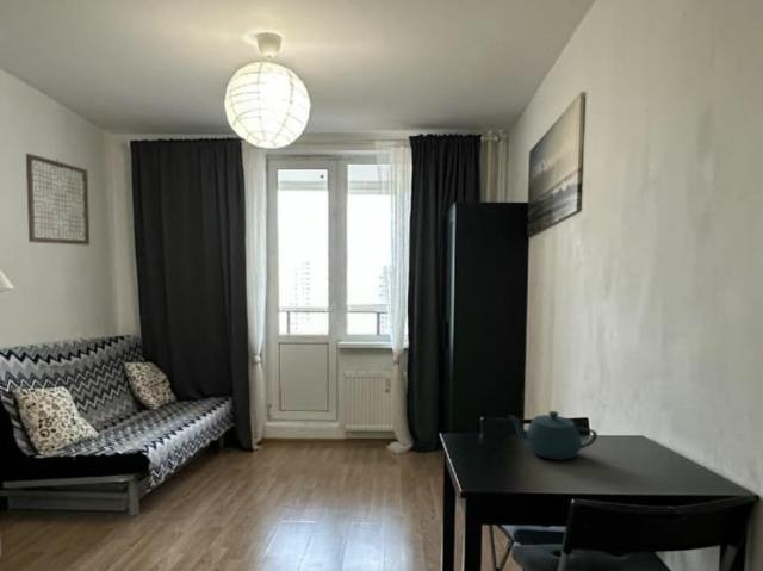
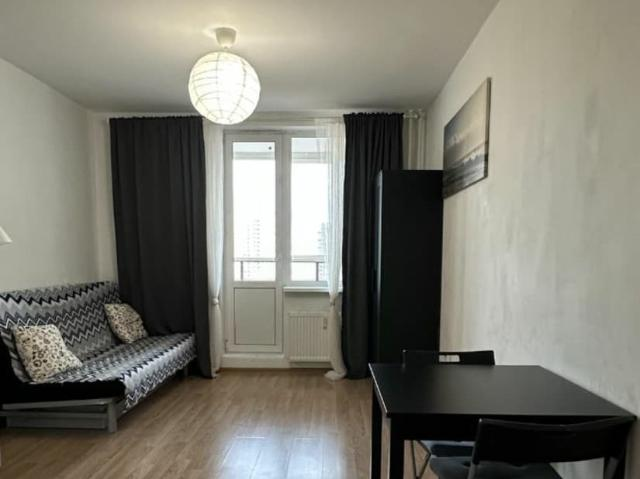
- wall art (60, 200)
- teapot (550, 432)
